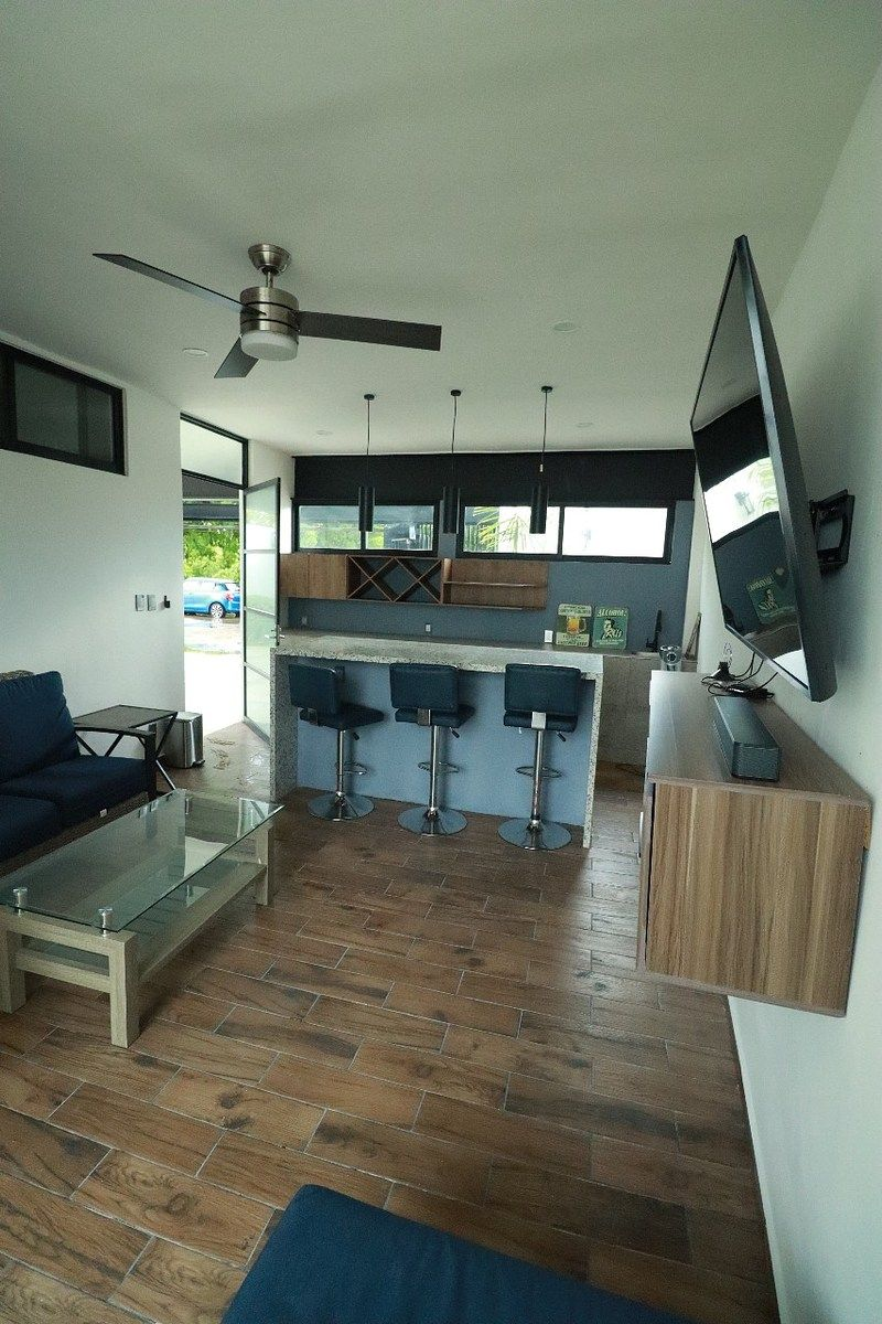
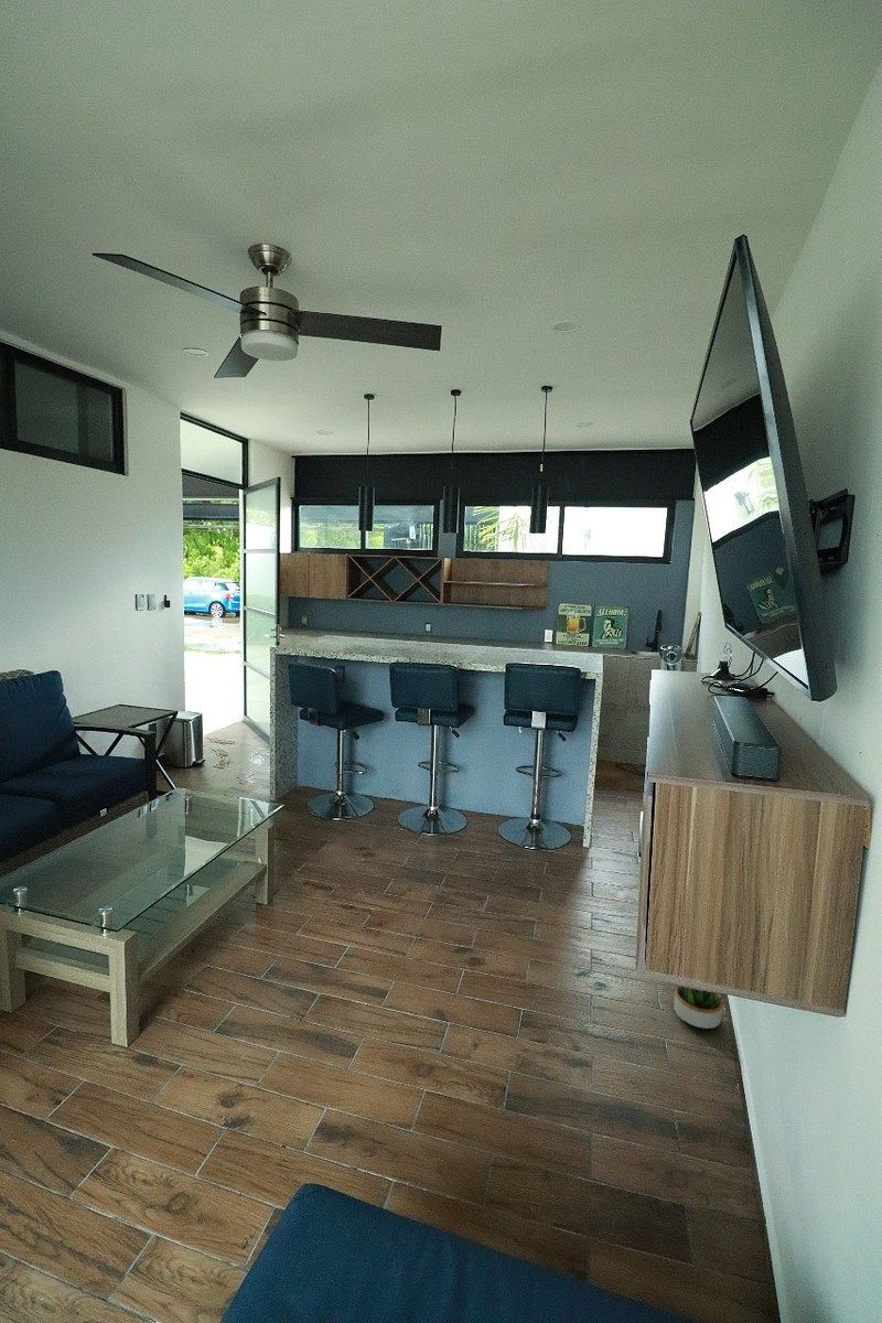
+ potted plant (699, 990)
